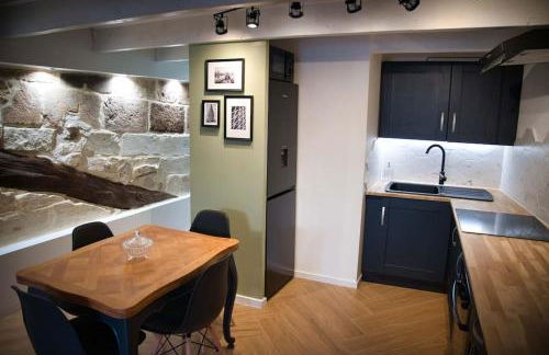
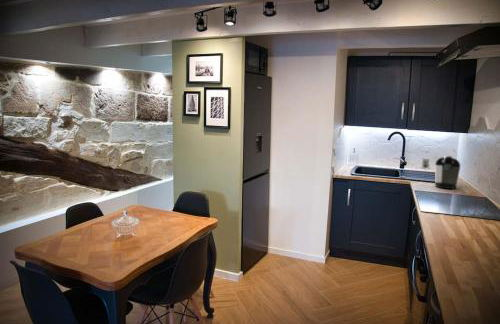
+ coffee maker (440, 170)
